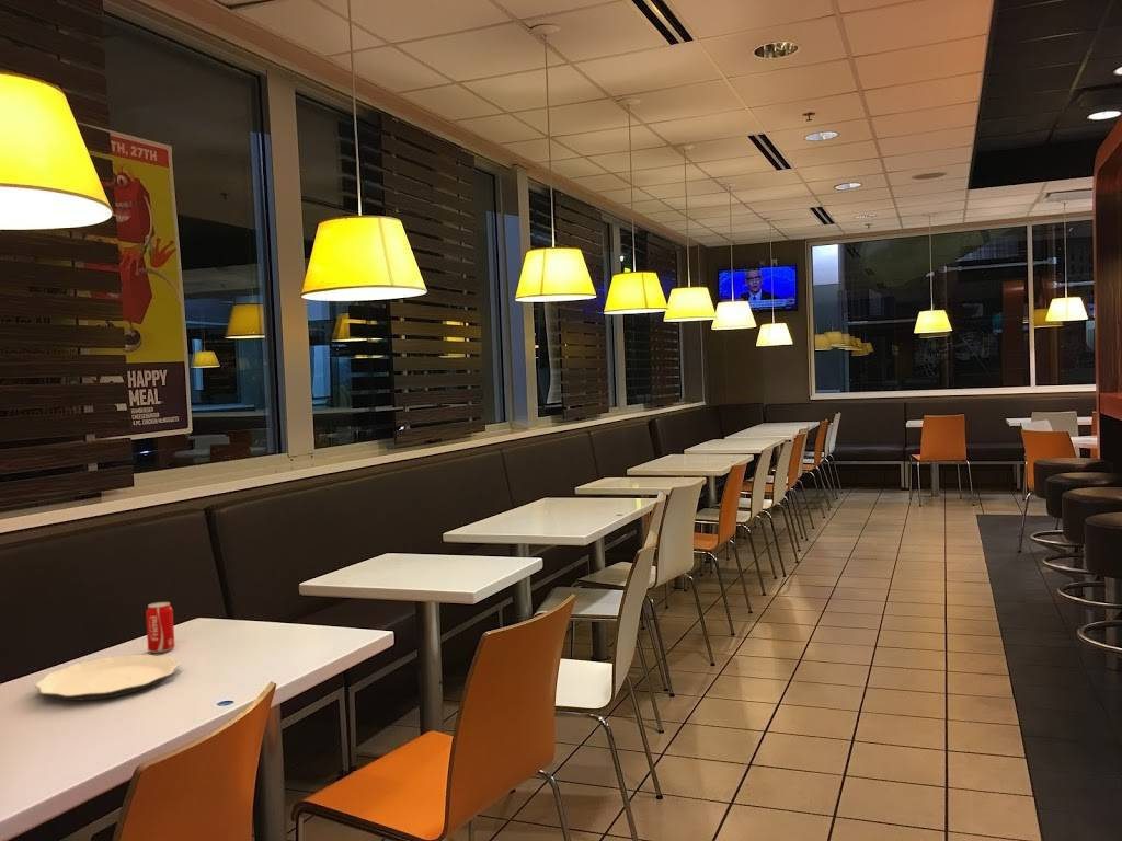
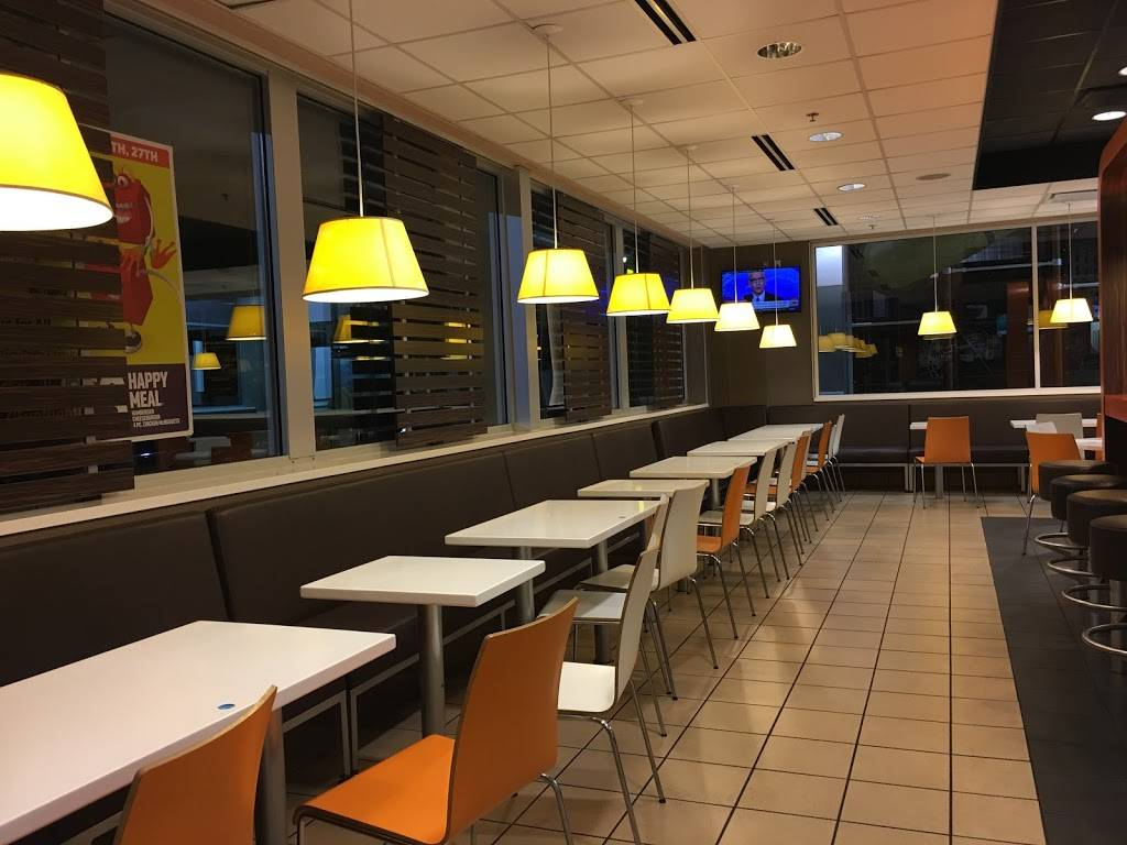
- beverage can (160, 626)
- plate (110, 678)
